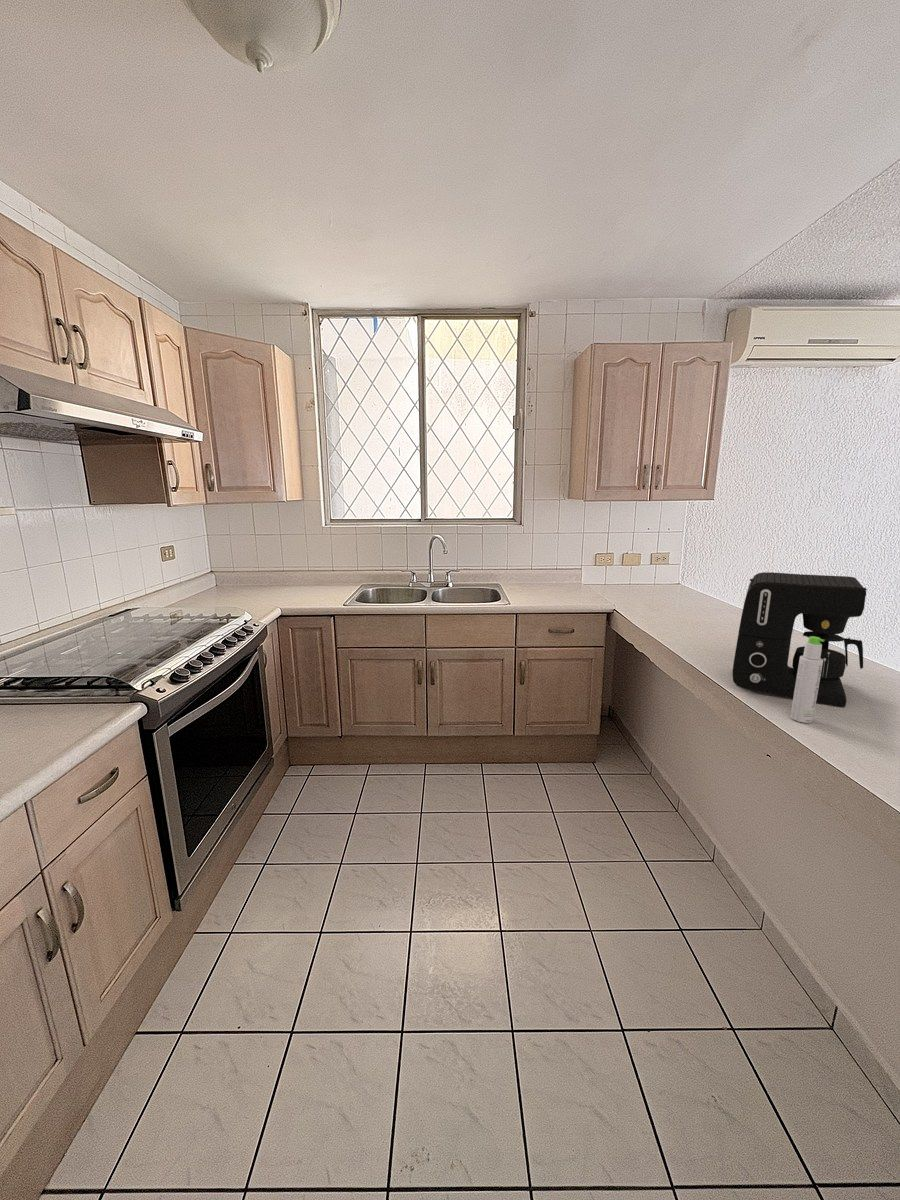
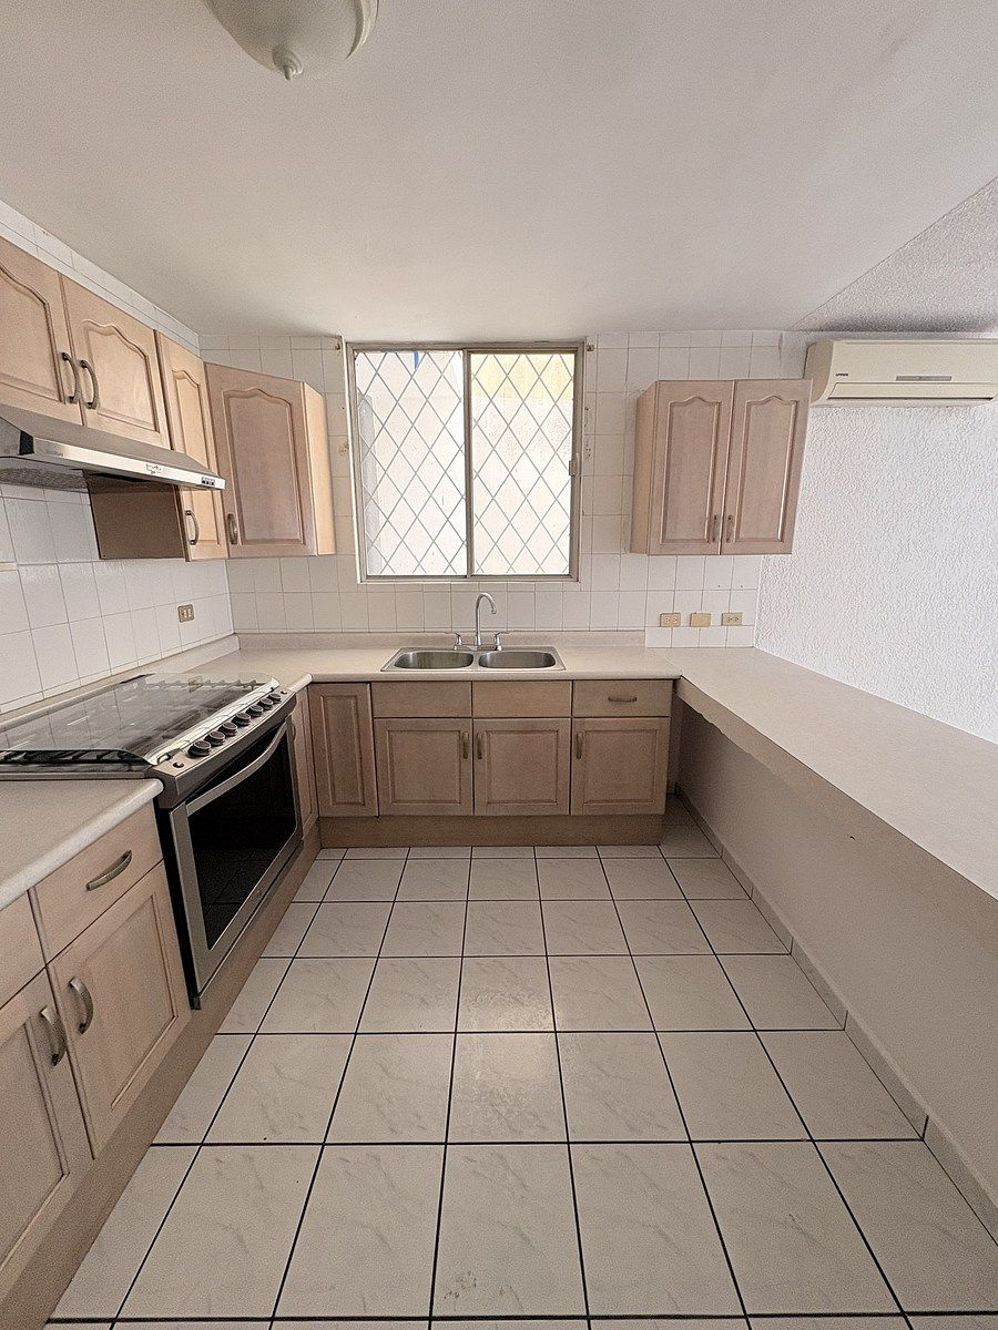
- bottle (808, 679)
- coffee maker (803, 634)
